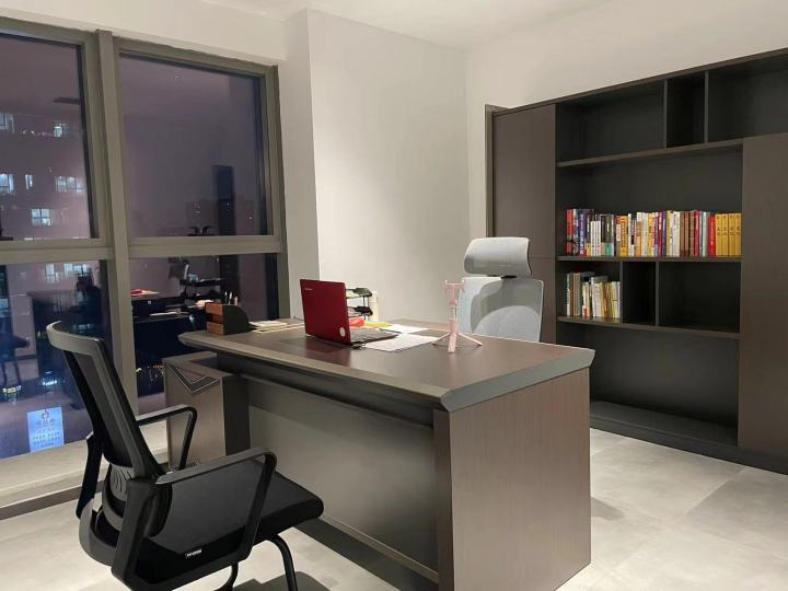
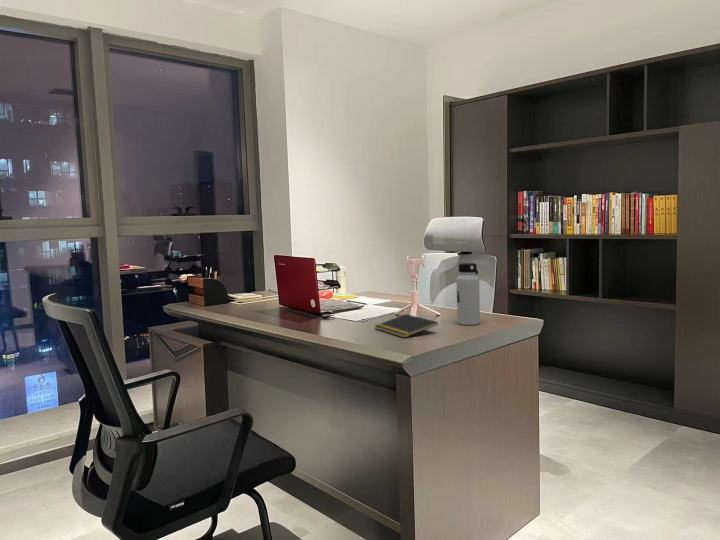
+ notepad (405, 325)
+ water bottle (468, 293)
